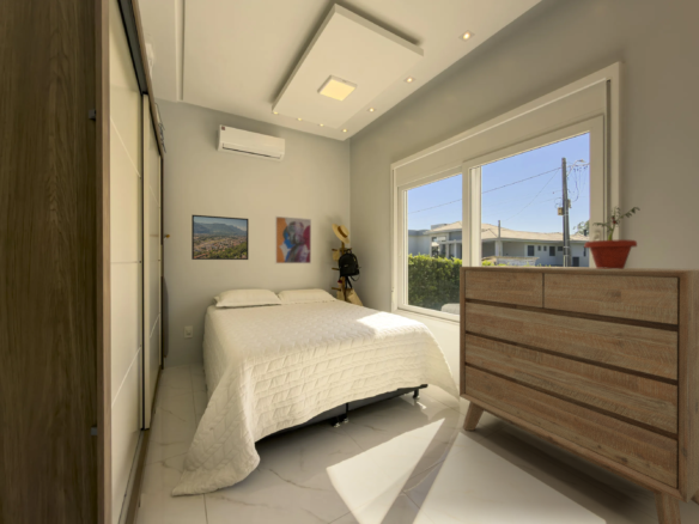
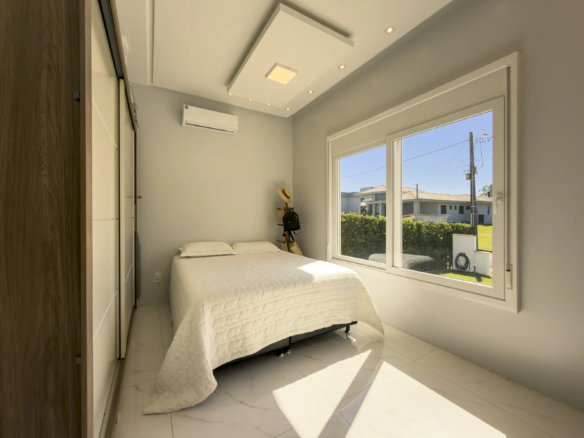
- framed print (220, 238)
- potted plant (610, 236)
- wall art (293, 240)
- dresser (564, 362)
